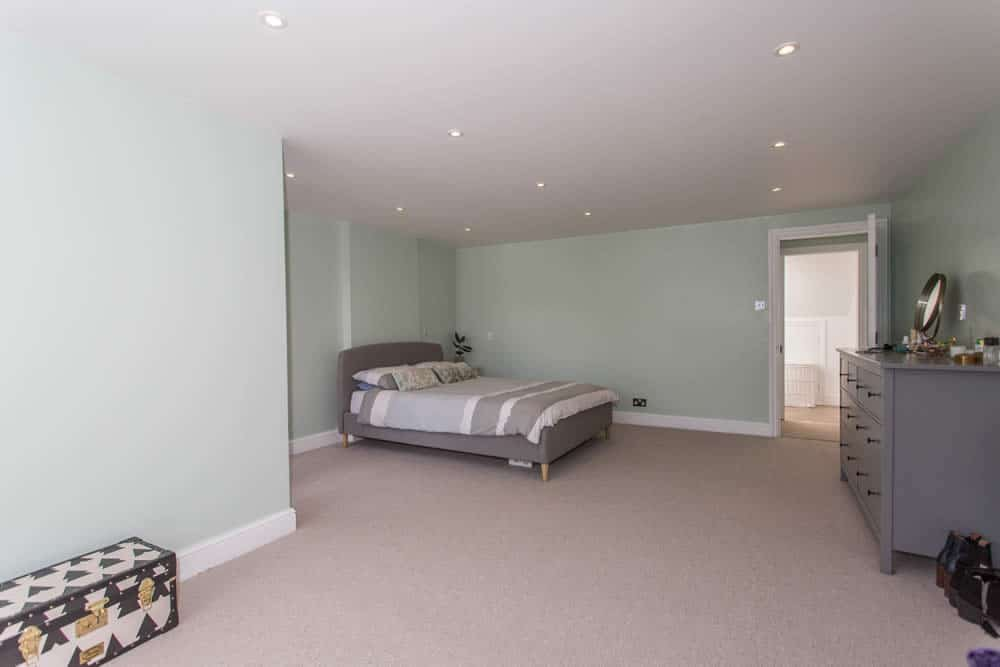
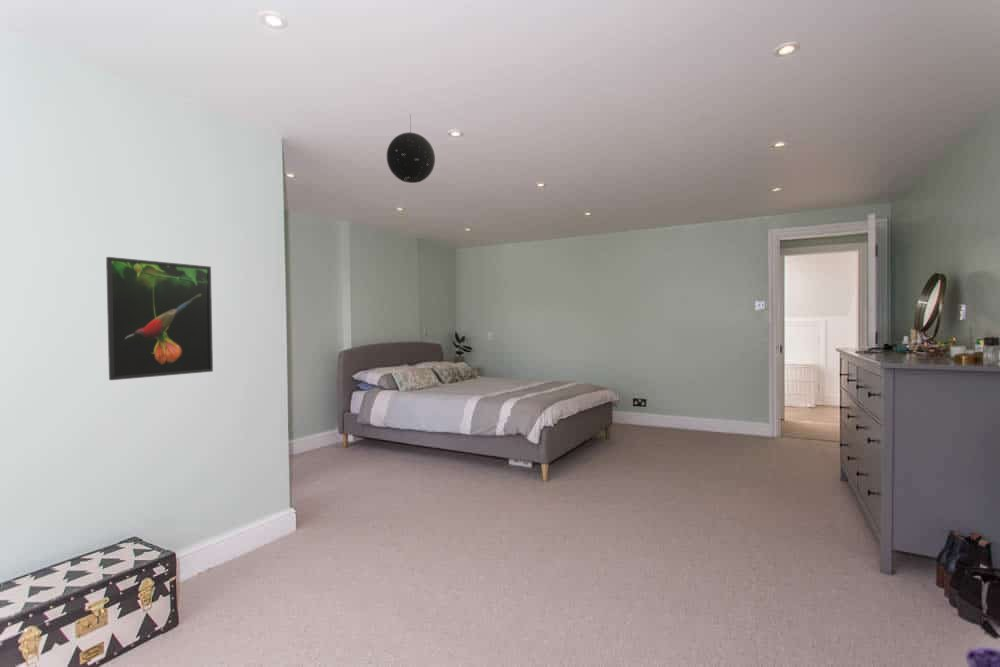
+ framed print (163, 318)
+ pendant light (410, 147)
